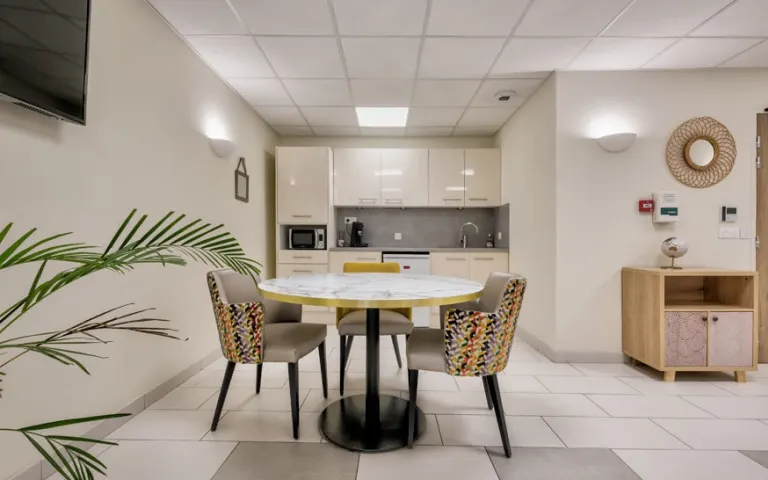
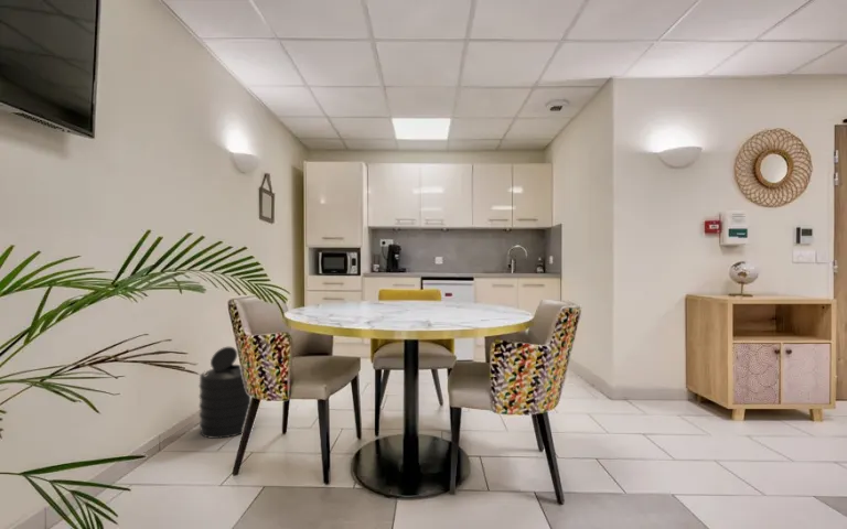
+ trash can (226, 388)
